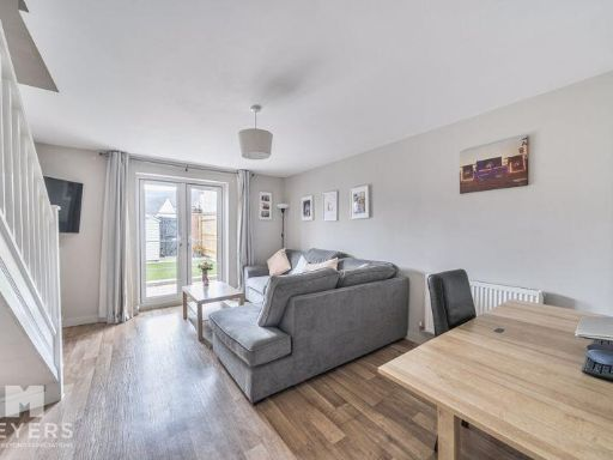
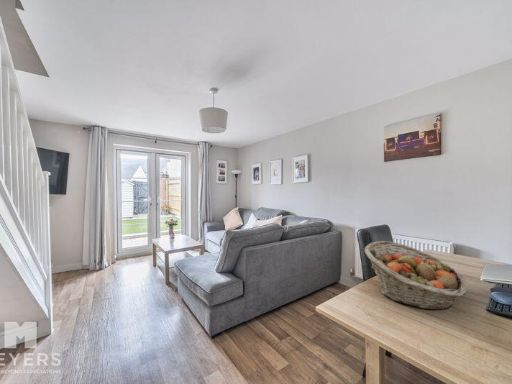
+ fruit basket (411, 270)
